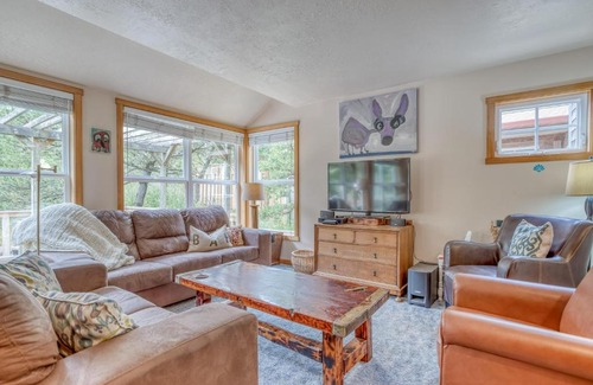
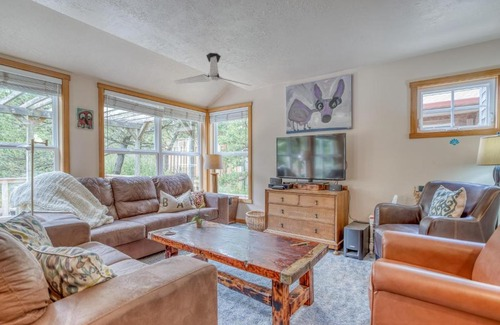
+ potted plant (199, 215)
+ ceiling fan (213, 64)
